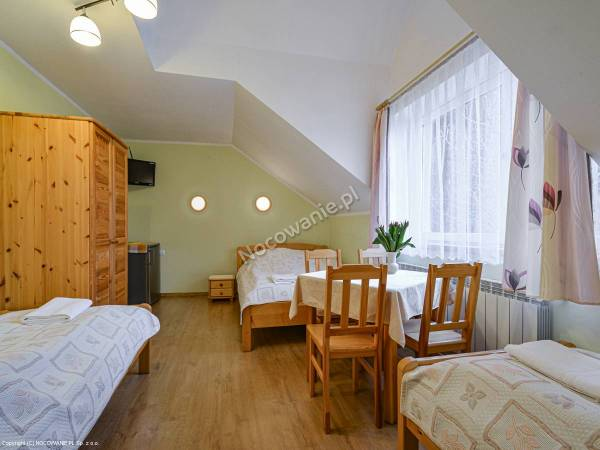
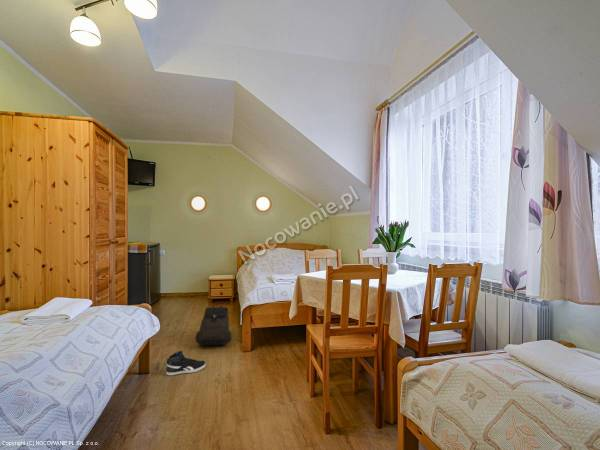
+ sneaker (186, 360)
+ backpack (215, 323)
